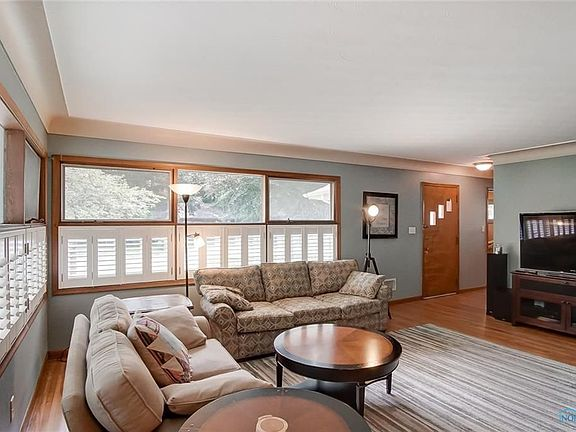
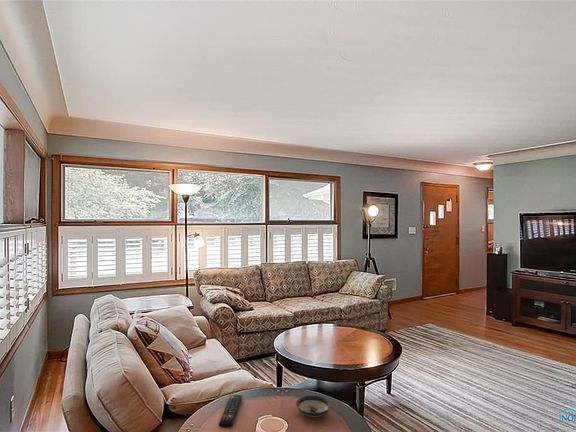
+ saucer (313, 408)
+ remote control (231, 409)
